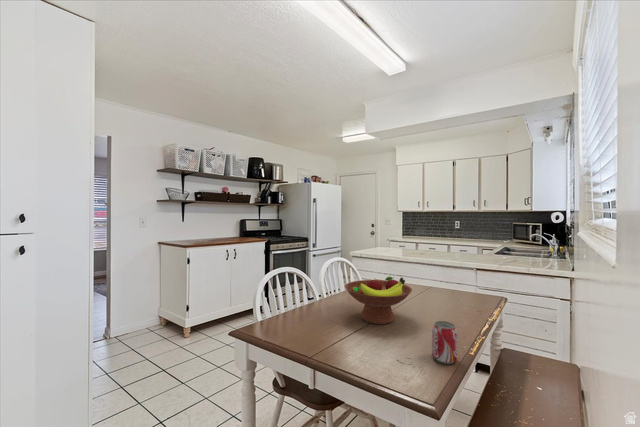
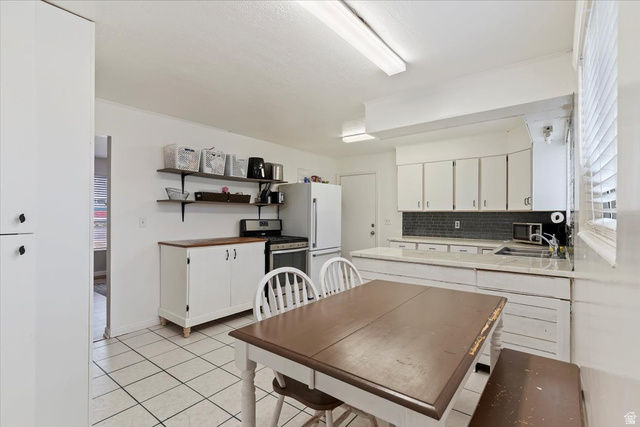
- beverage can (444, 341)
- fruit bowl (377, 296)
